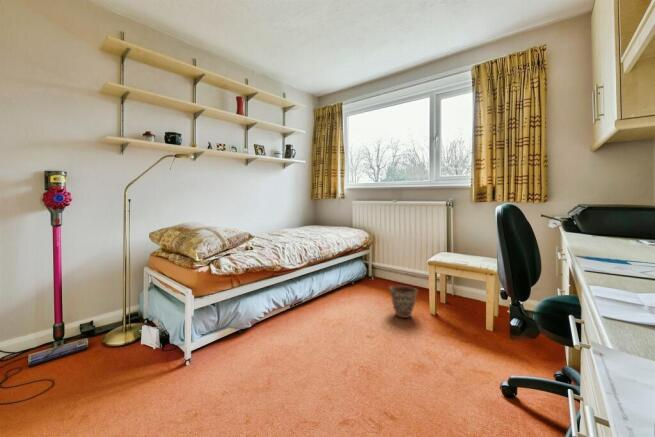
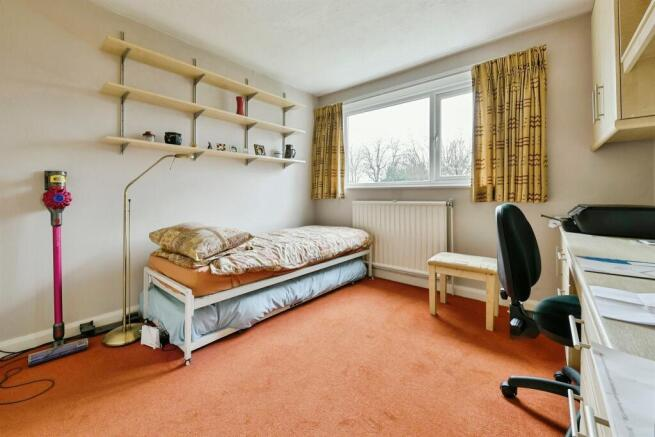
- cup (403, 301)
